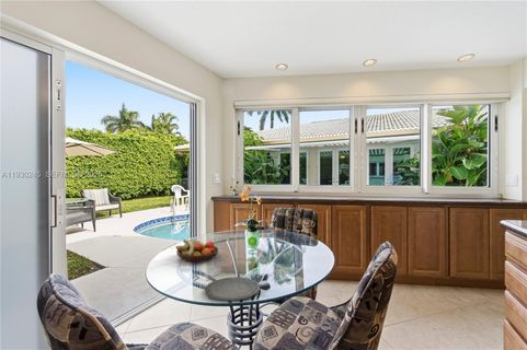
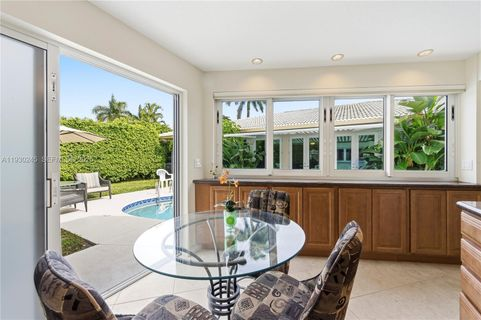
- plate (232, 289)
- fruit bowl (197, 248)
